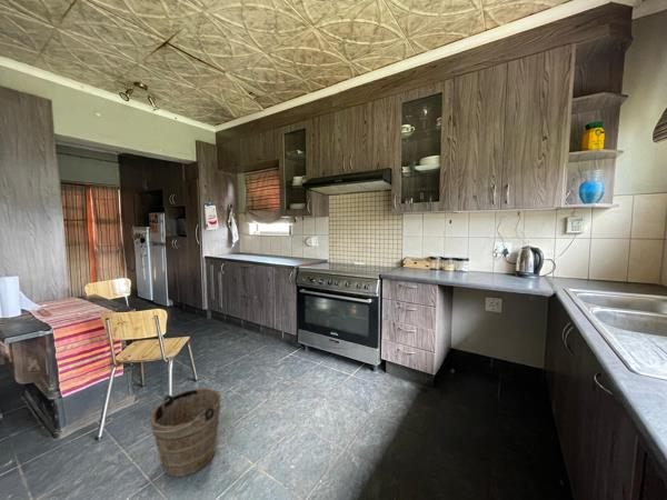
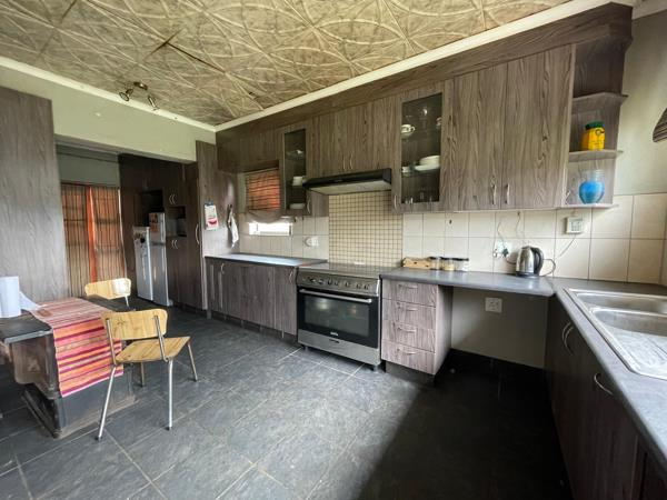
- bucket (185, 431)
